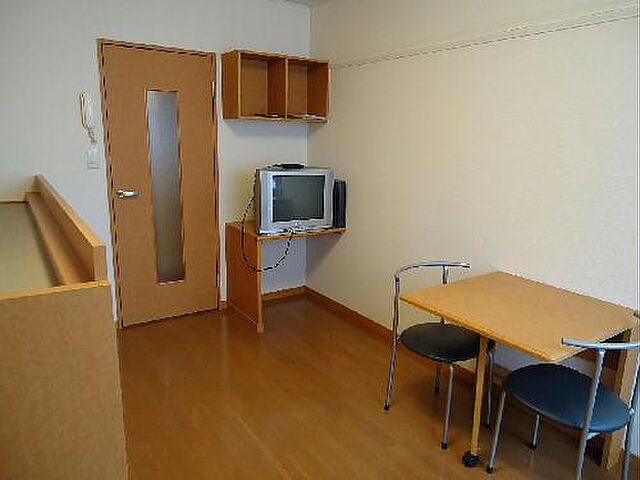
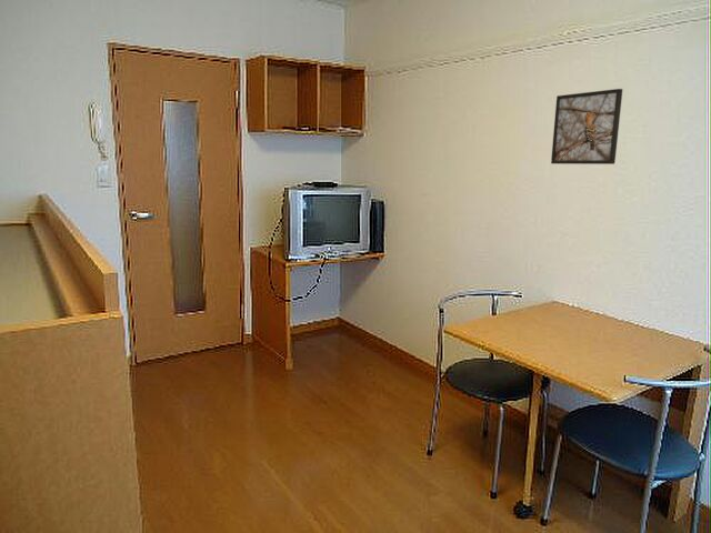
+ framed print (584, 128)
